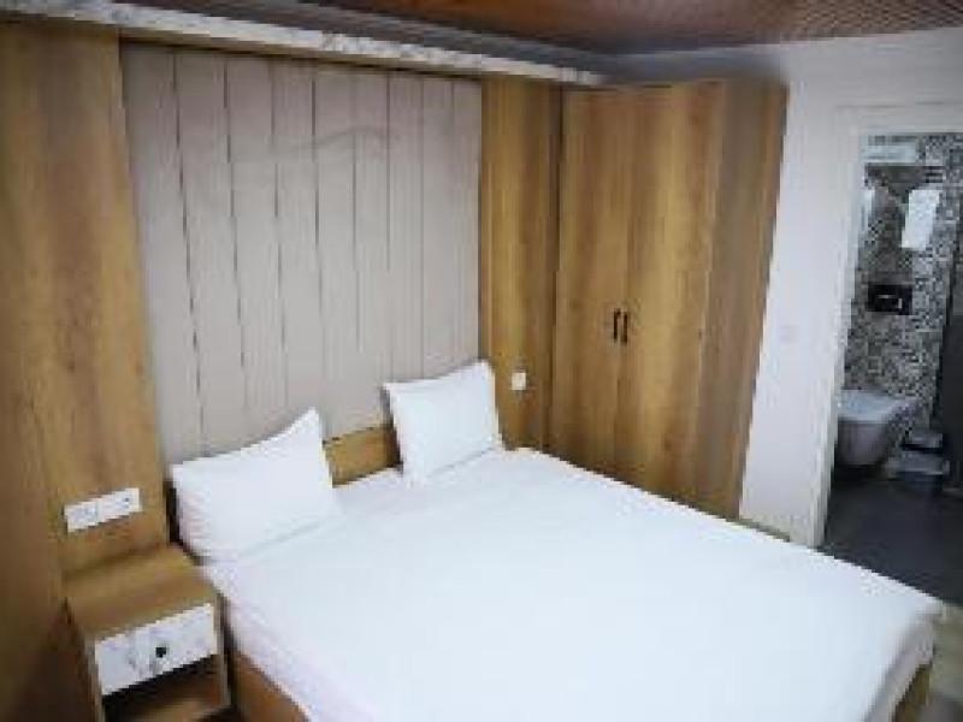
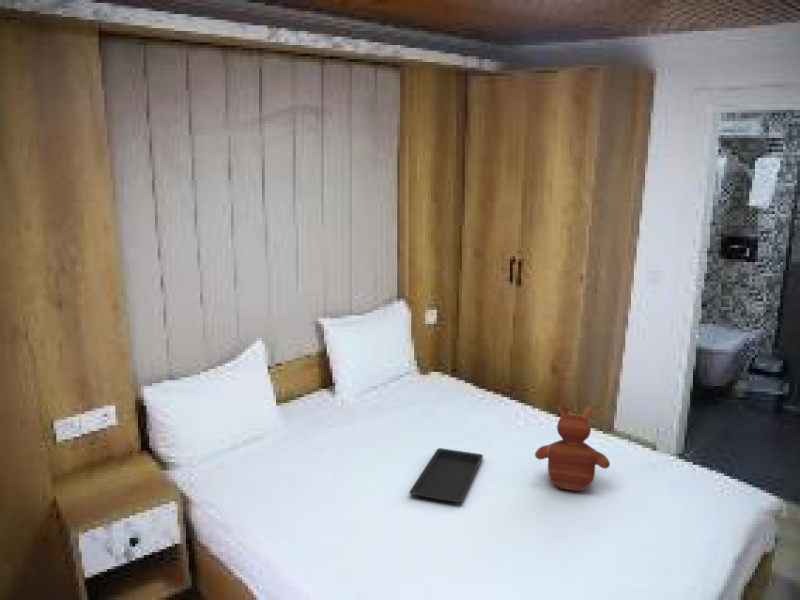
+ teddy bear (573, 442)
+ serving tray (448, 475)
